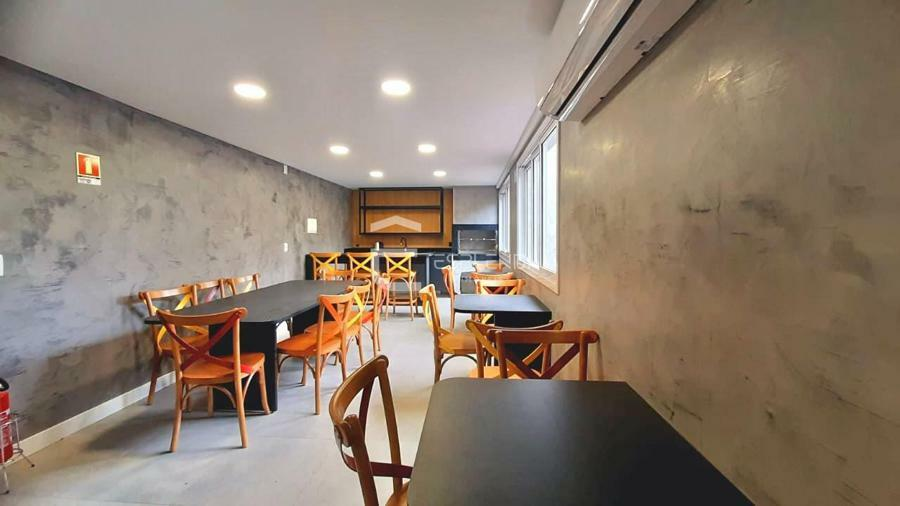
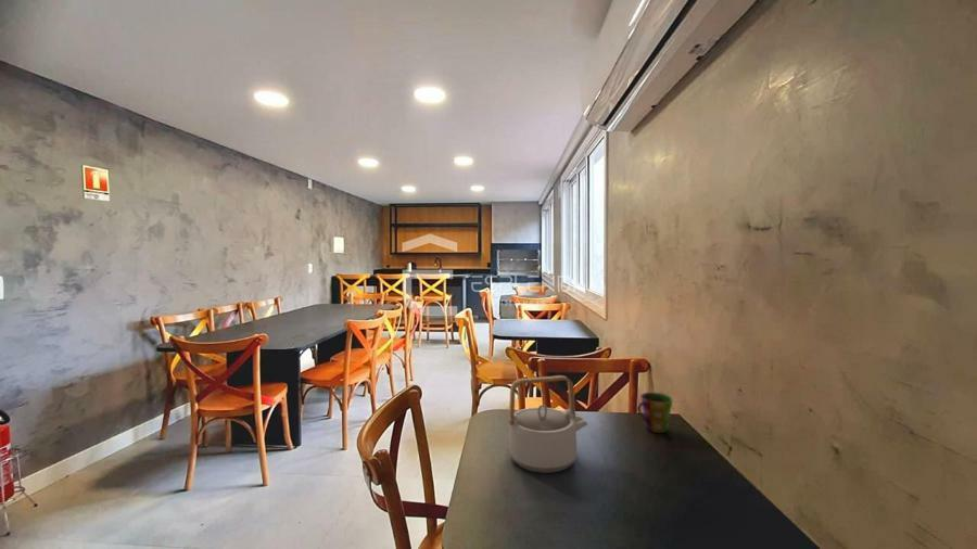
+ teapot (548, 417)
+ cup (652, 413)
